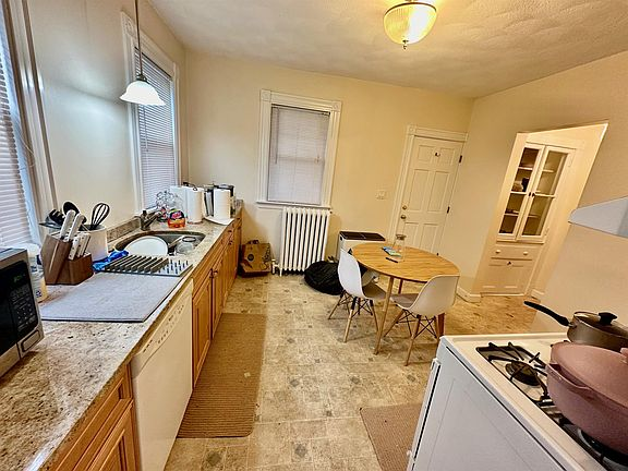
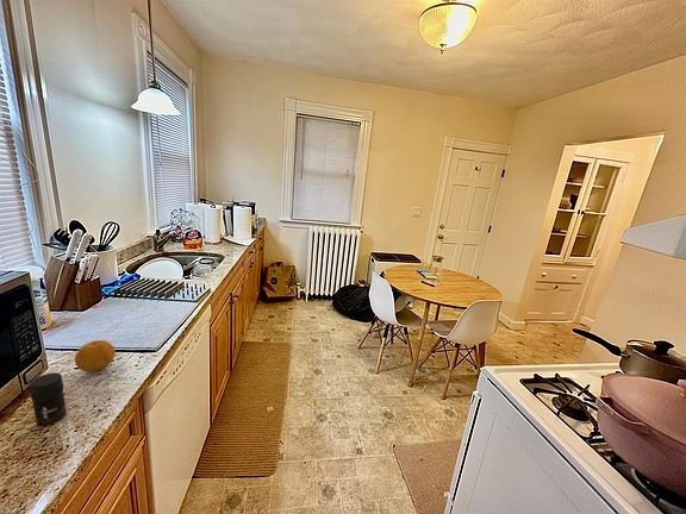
+ fruit (95, 356)
+ jar (48, 399)
